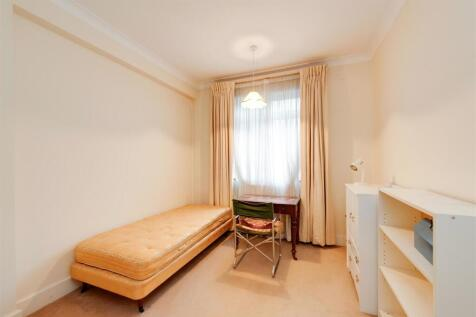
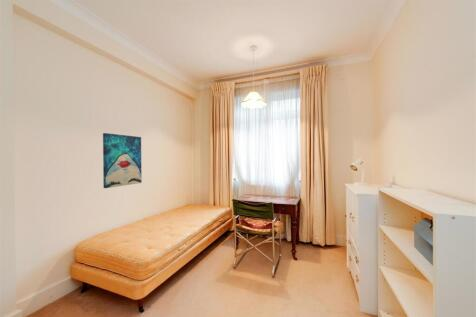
+ wall art (124, 160)
